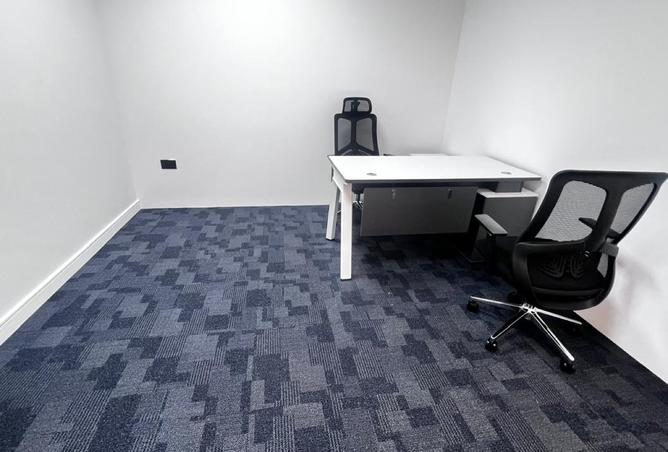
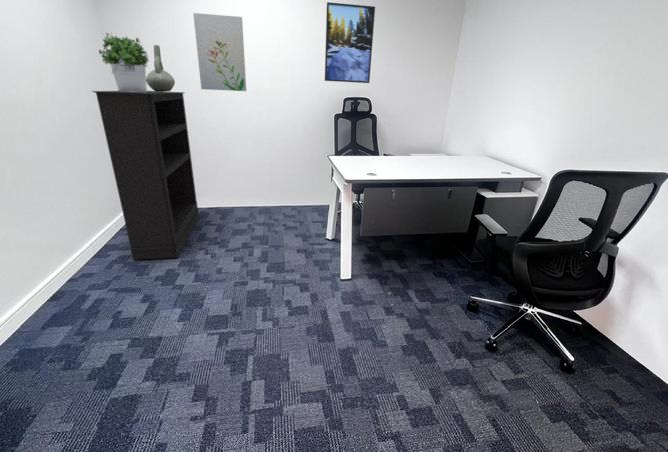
+ decorative vase (158, 68)
+ bookshelf (159, 170)
+ wall art (221, 54)
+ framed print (349, 44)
+ potted plant (124, 63)
